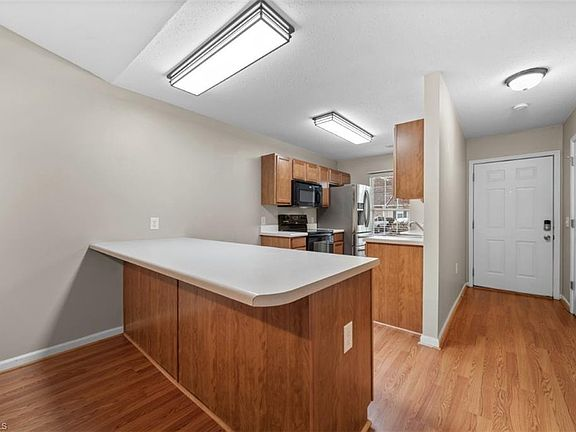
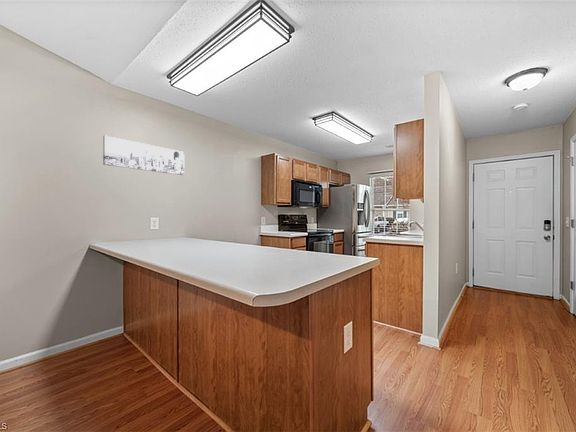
+ wall art (148, 157)
